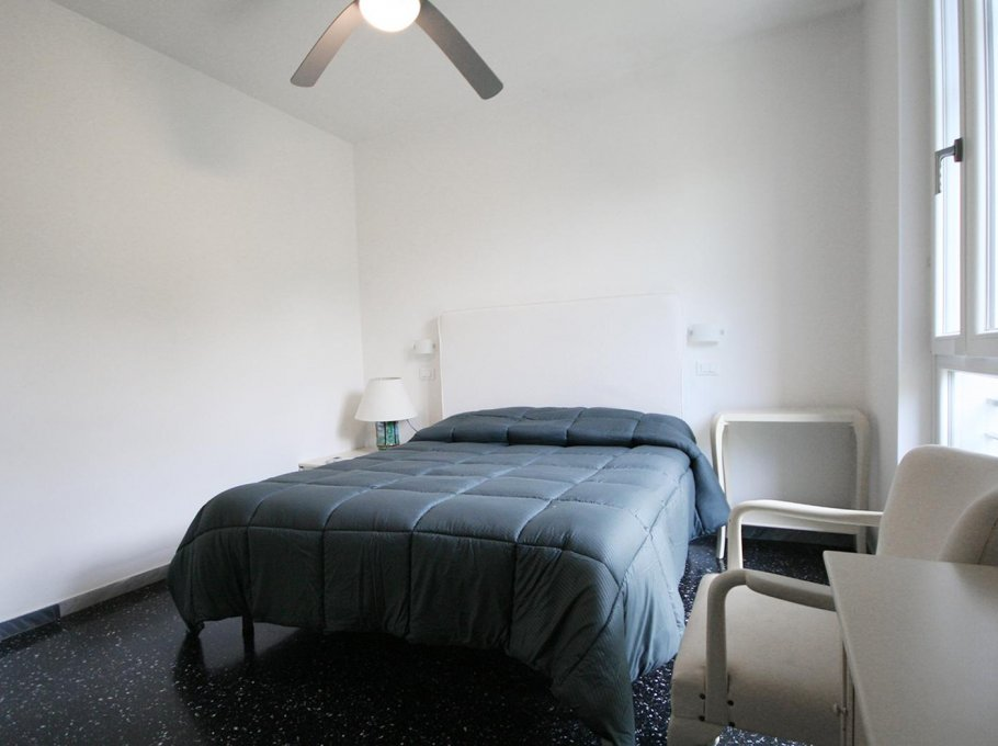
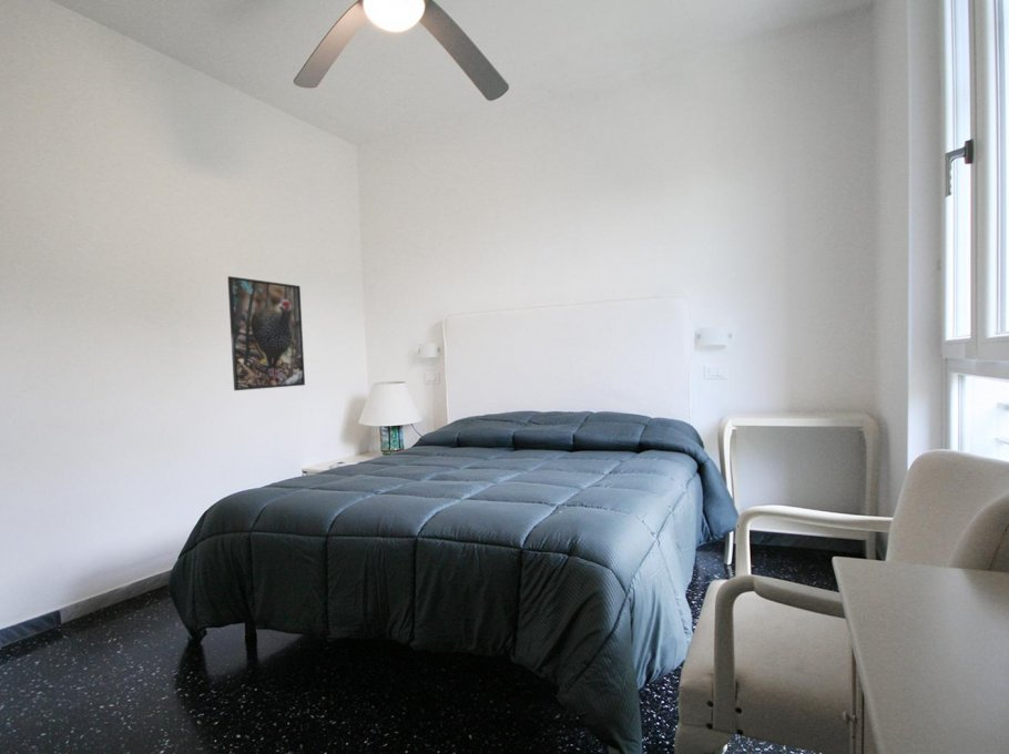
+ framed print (268, 334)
